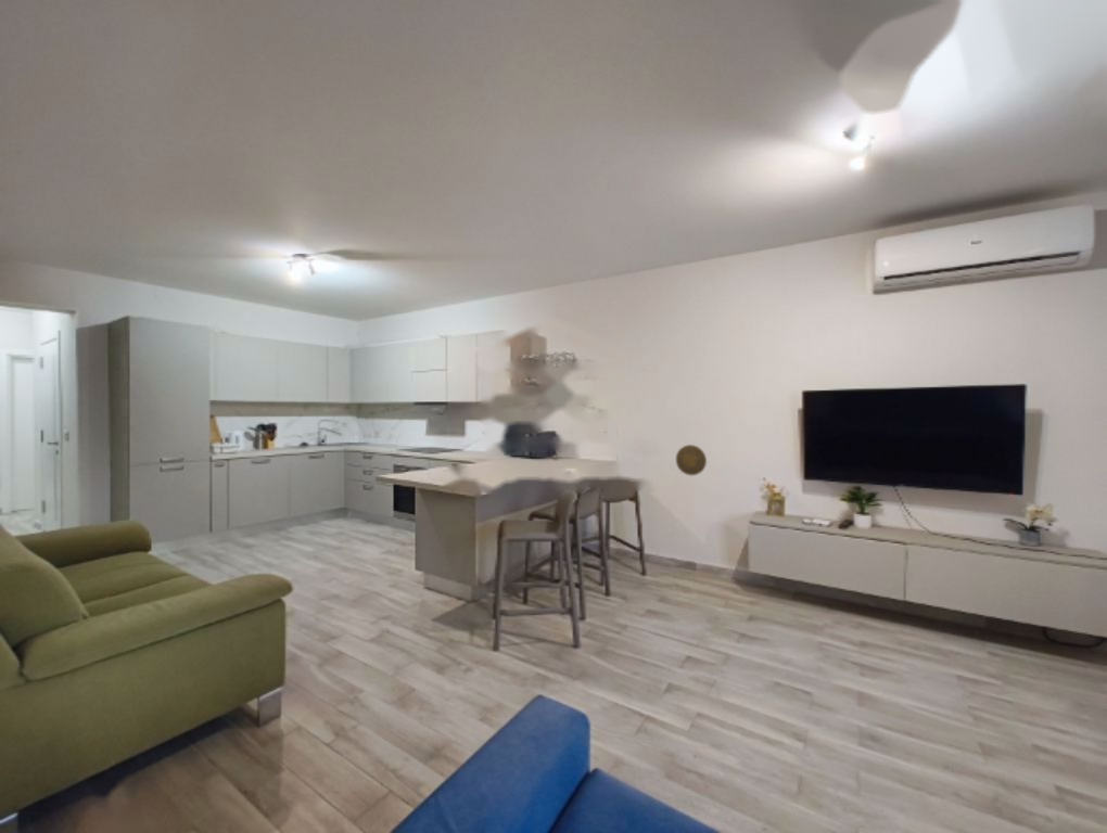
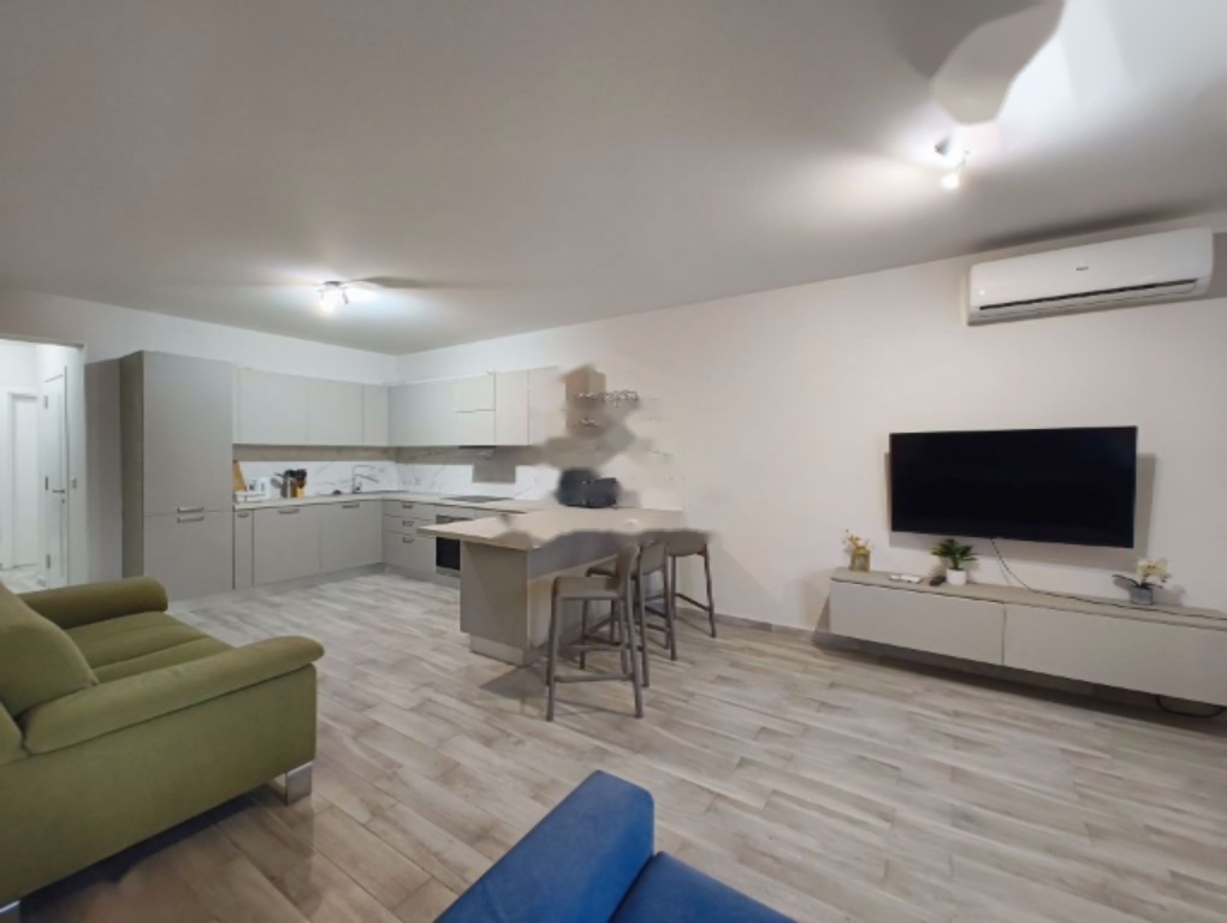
- decorative plate (690, 460)
